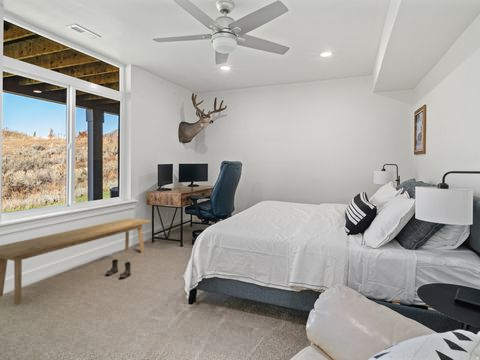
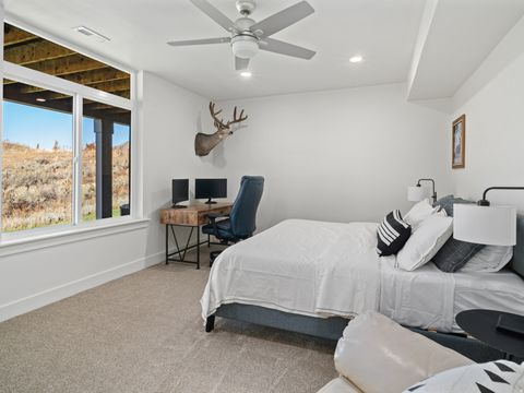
- bench (81, 243)
- boots (117, 268)
